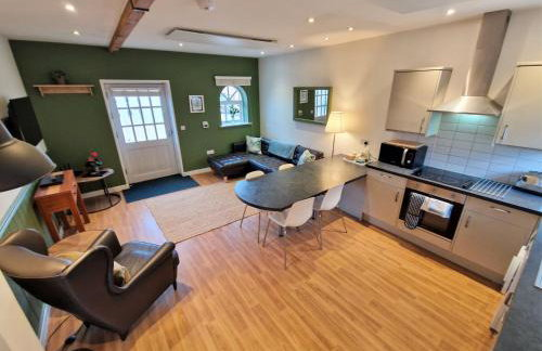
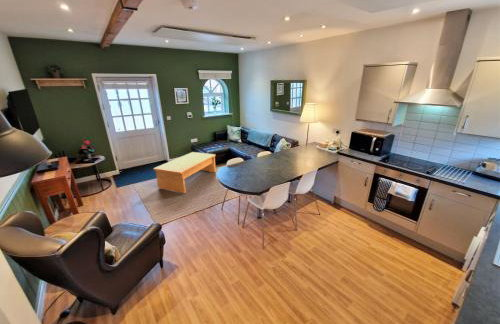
+ coffee table (188, 170)
